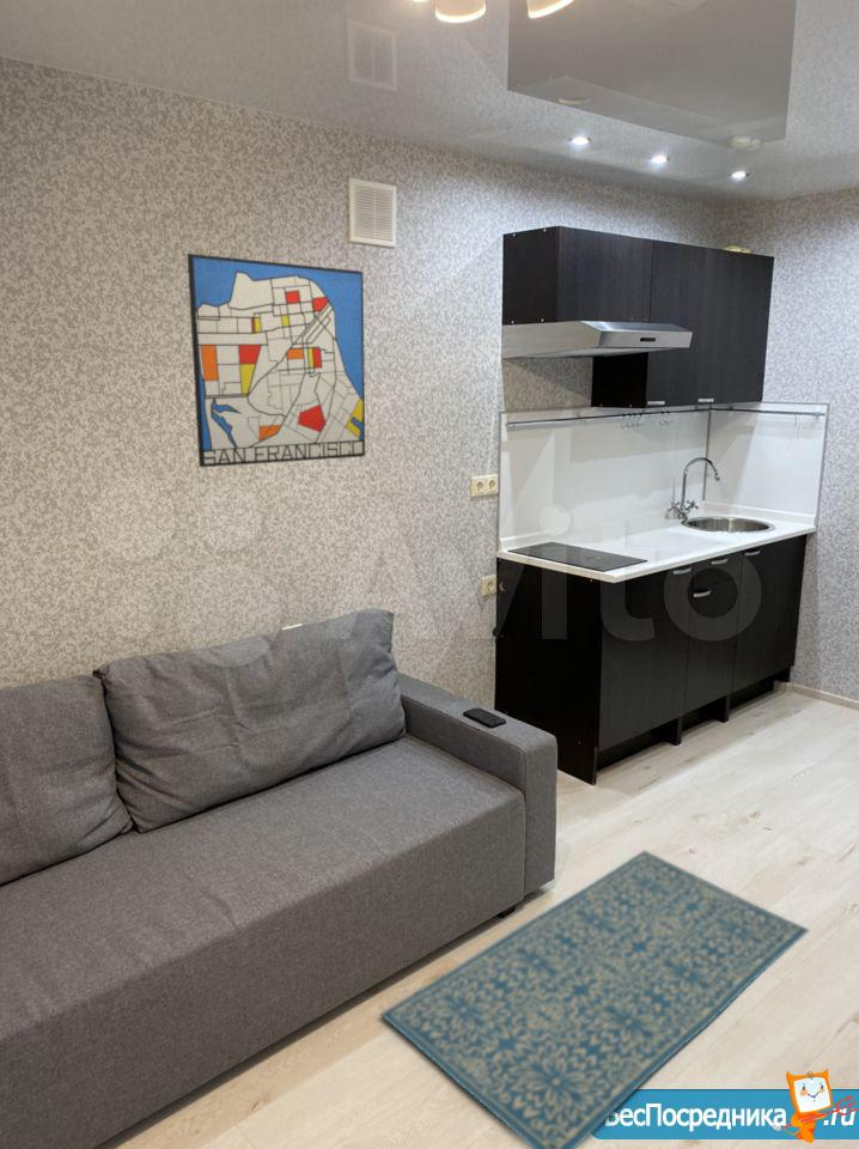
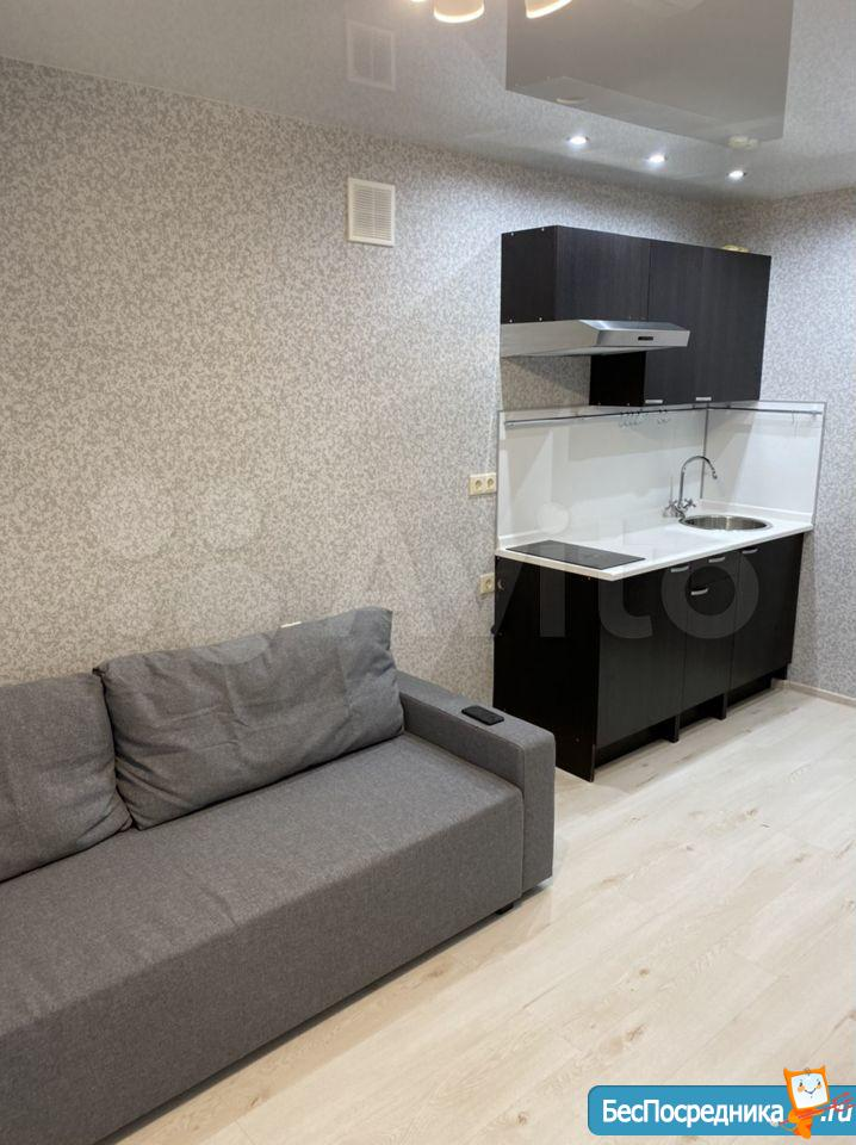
- wall art (285, 364)
- rug (610, 968)
